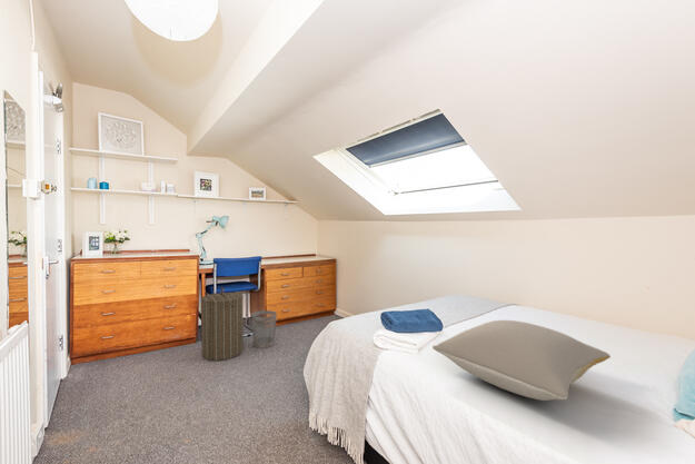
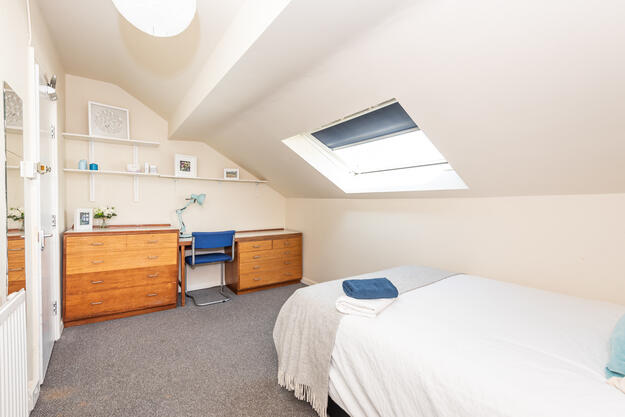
- laundry hamper (222, 319)
- wastebasket (264, 329)
- pillow (517, 351)
